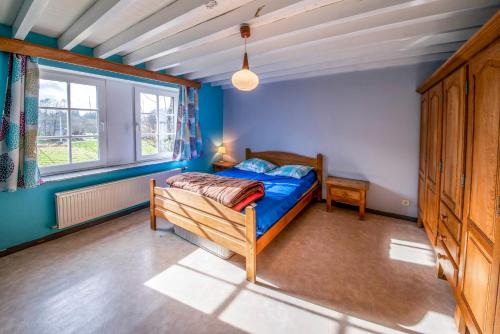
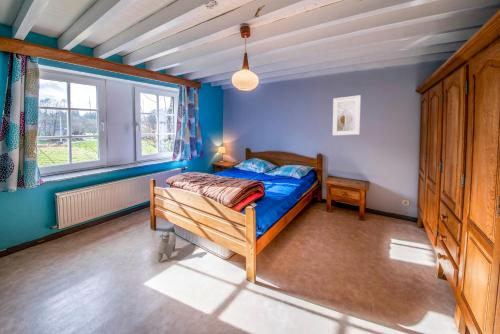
+ plush toy (166, 243)
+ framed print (346, 116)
